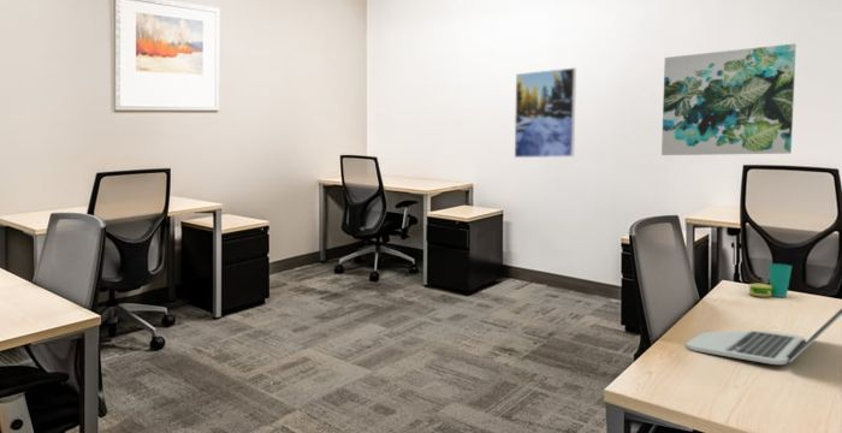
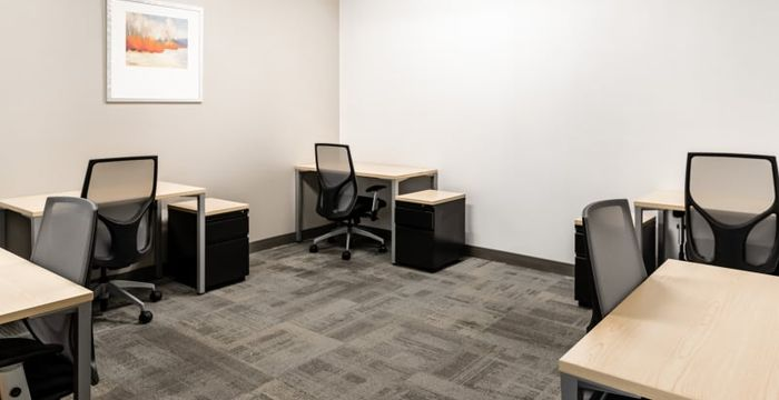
- wall art (724, 102)
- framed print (544, 114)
- laptop (776, 332)
- cup (770, 280)
